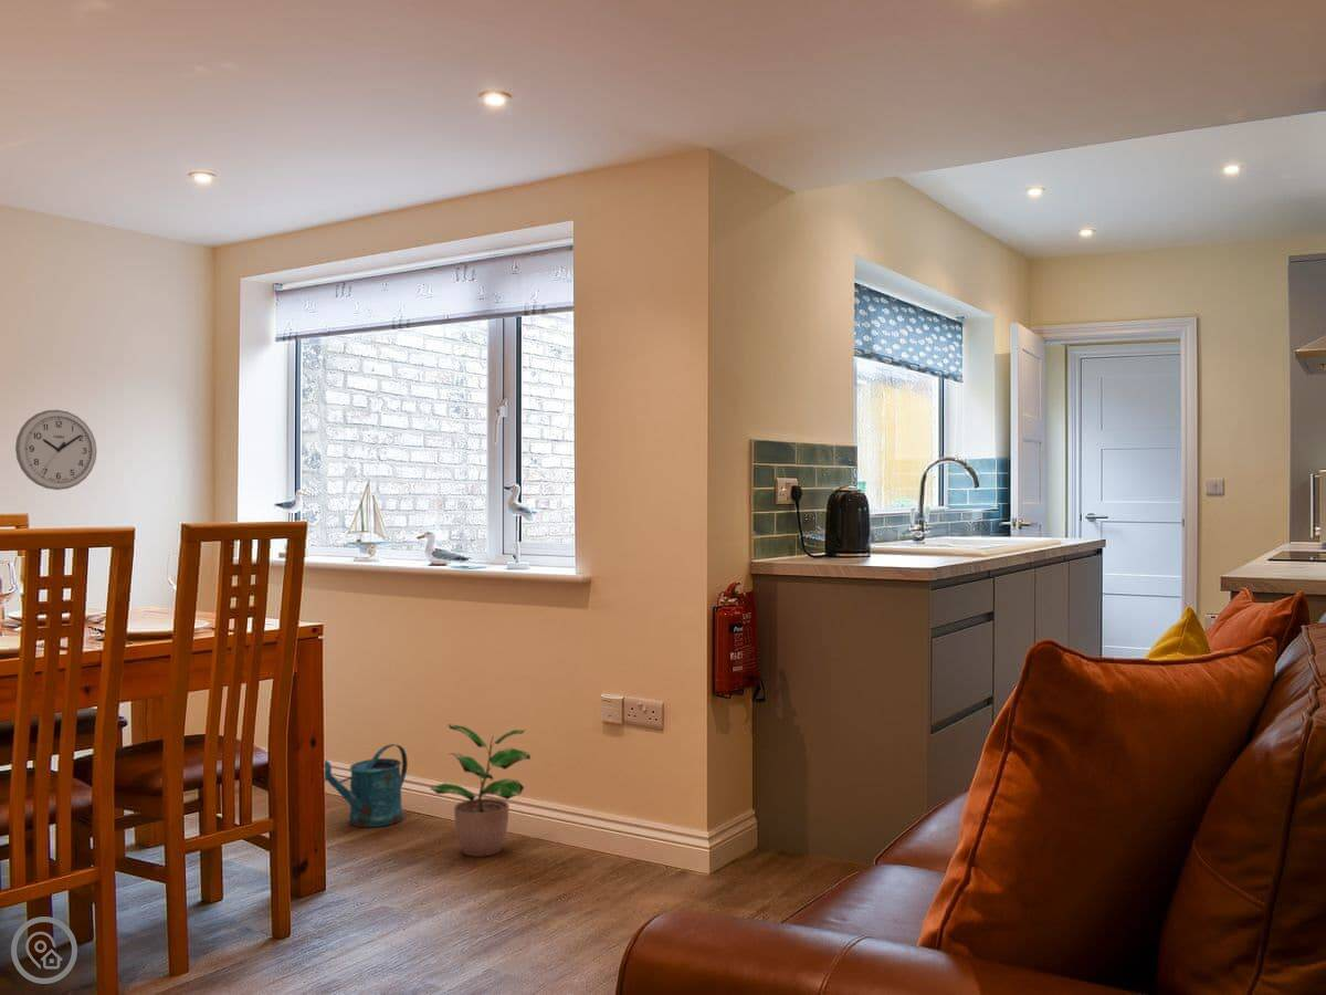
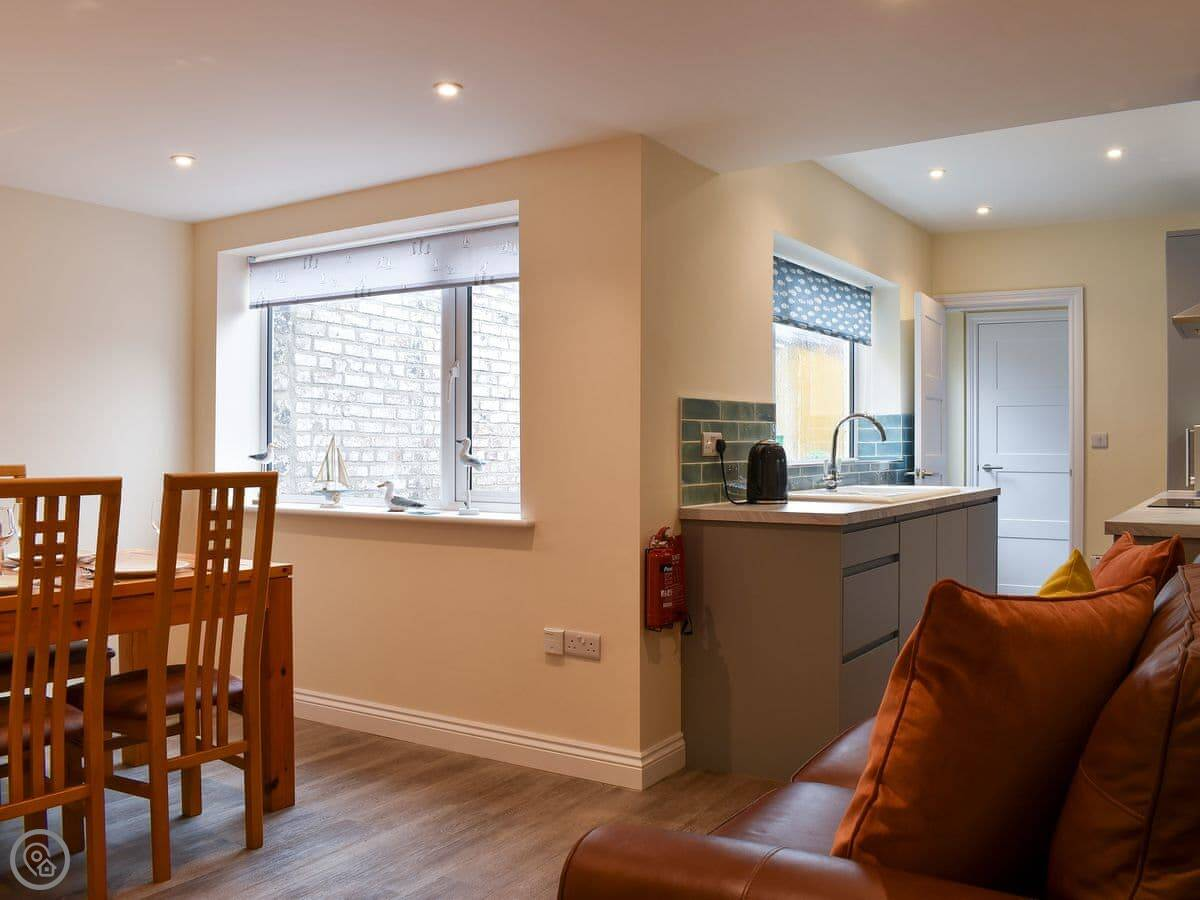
- potted plant (486, 786)
- watering can (362, 787)
- wall clock (57, 449)
